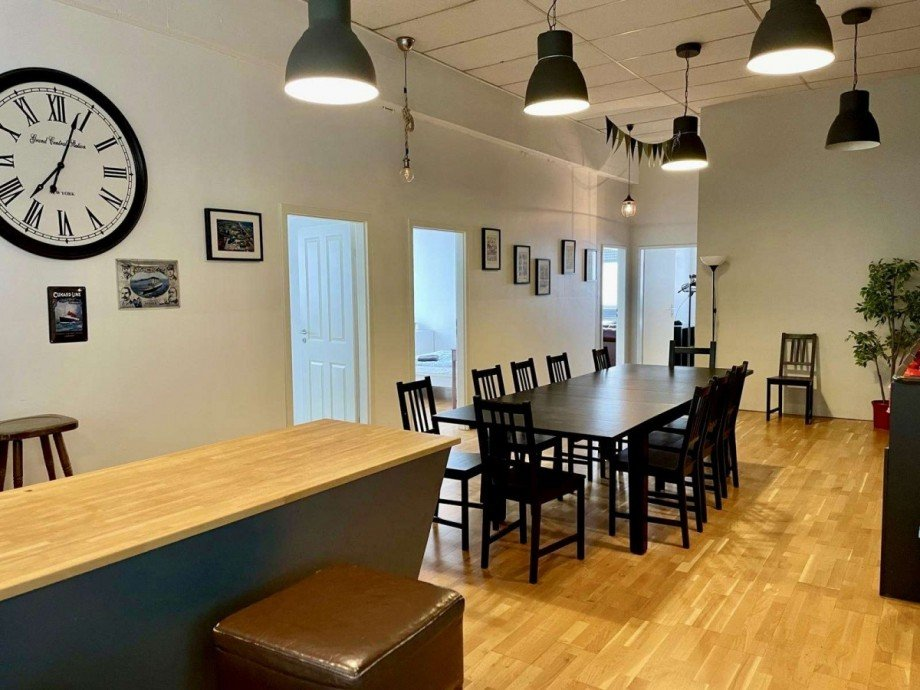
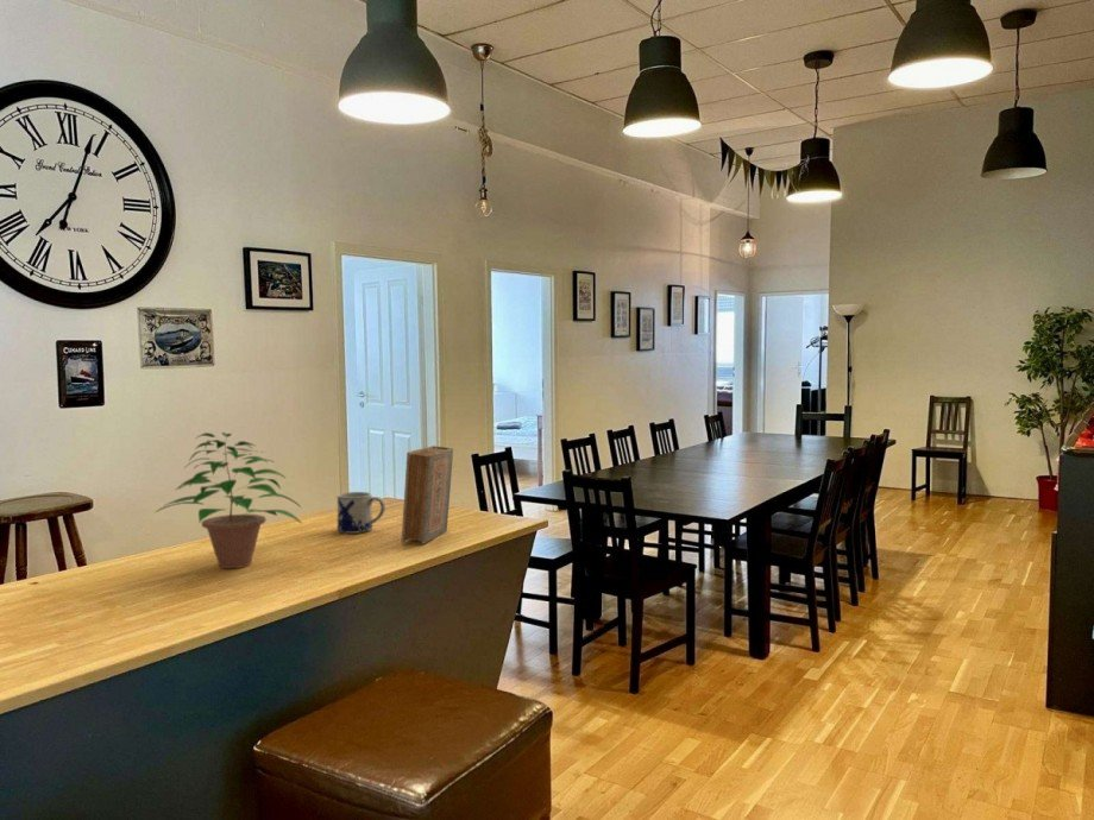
+ book (428, 491)
+ mug (359, 511)
+ potted plant (237, 497)
